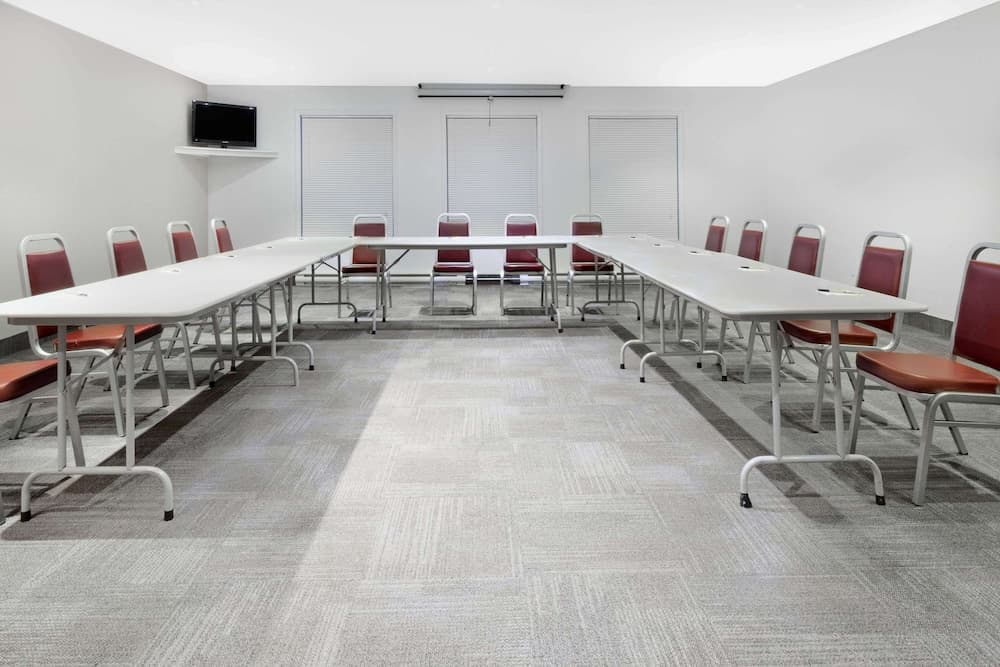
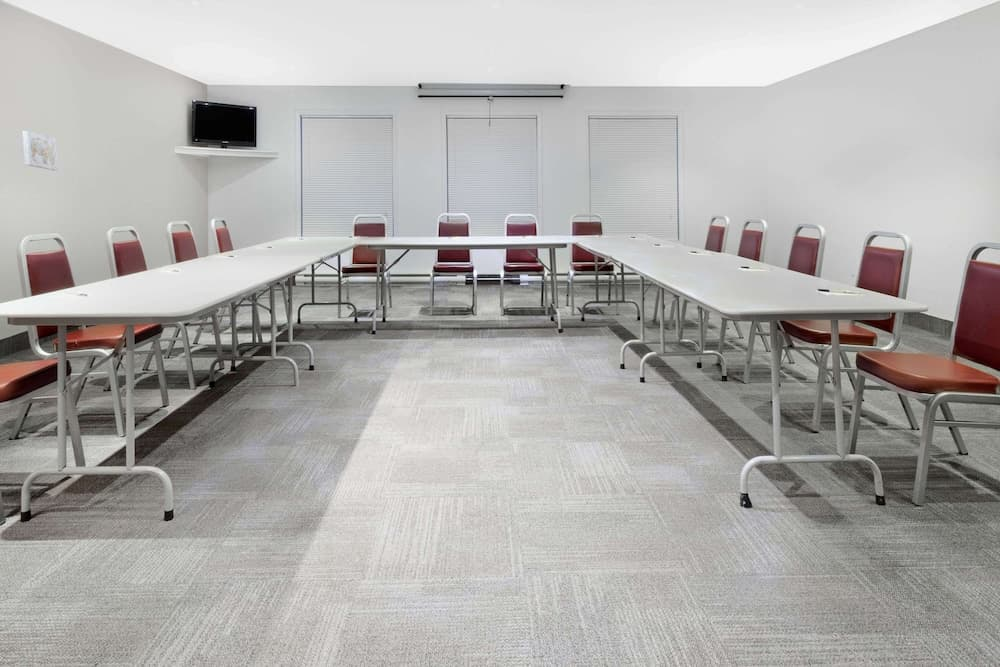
+ wall art (40, 151)
